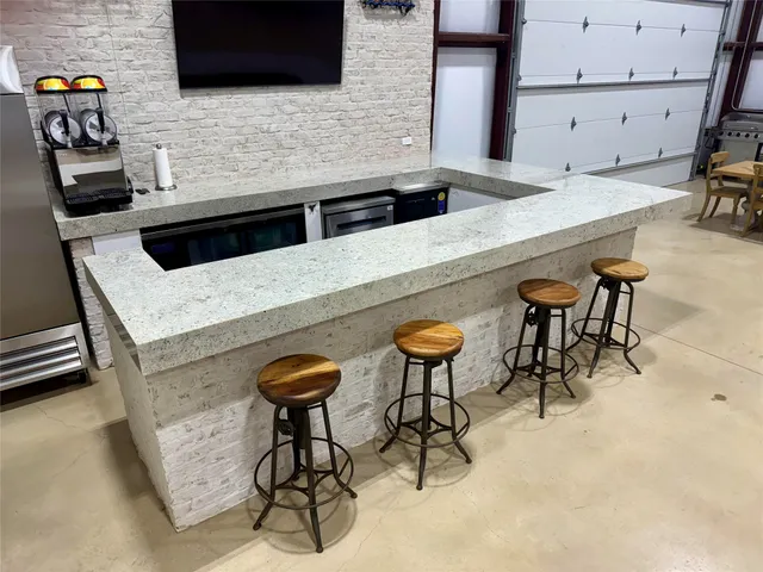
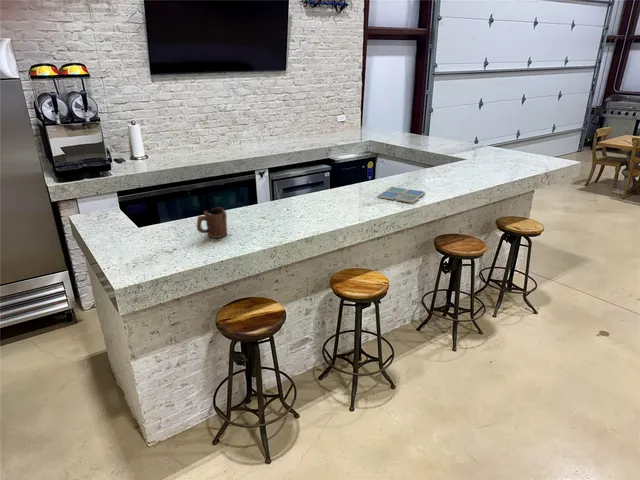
+ mug (211, 224)
+ drink coaster (401, 194)
